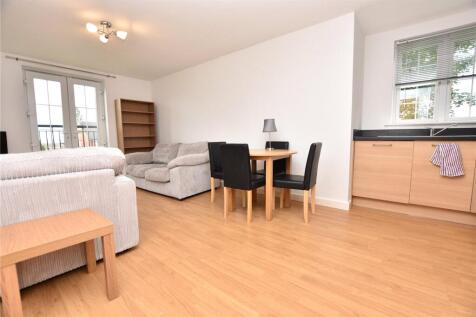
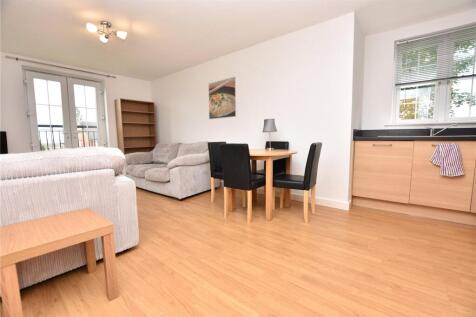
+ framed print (222, 99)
